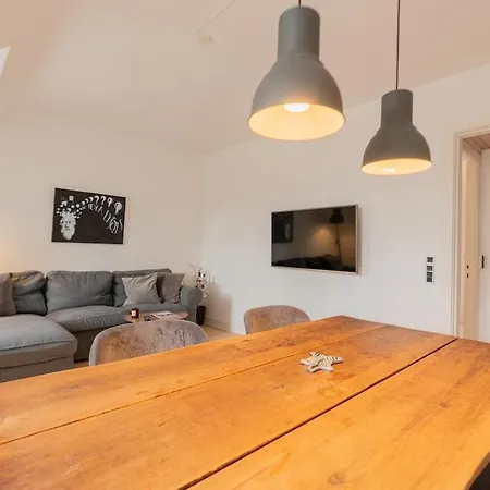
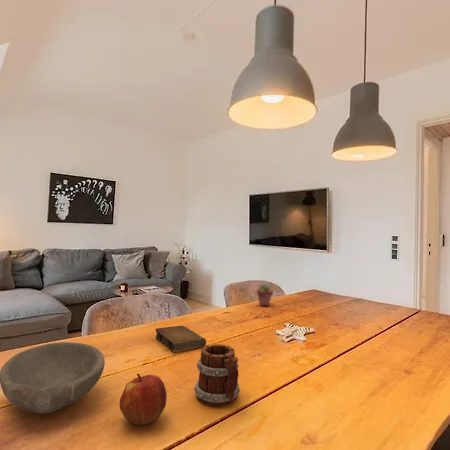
+ apple (144, 397)
+ mug (221, 373)
+ potted succulent (264, 294)
+ book (179, 337)
+ bowl (55, 378)
